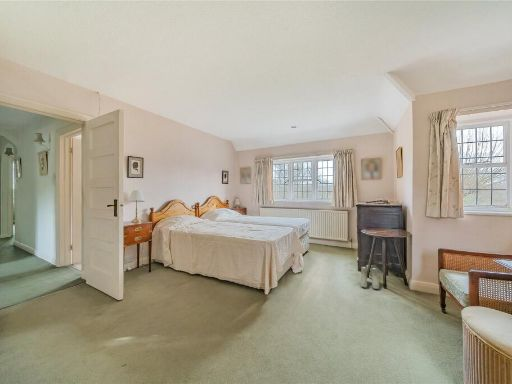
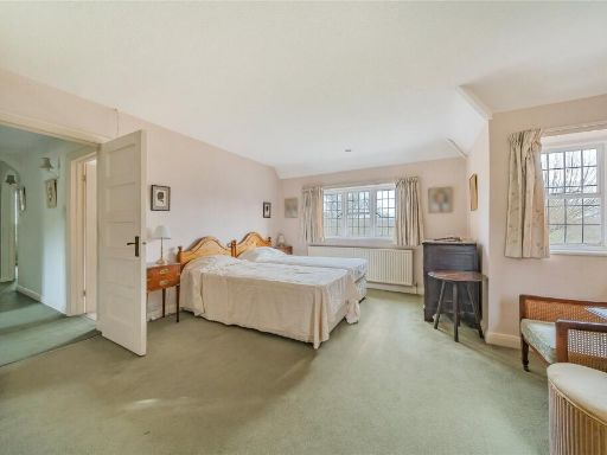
- boots (371, 276)
